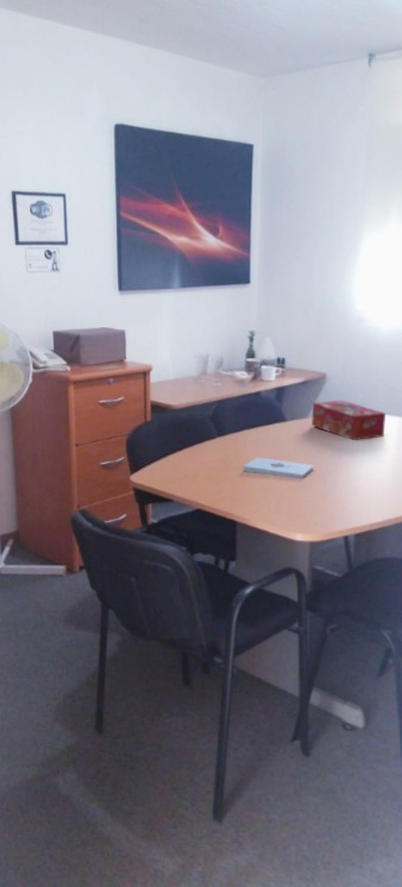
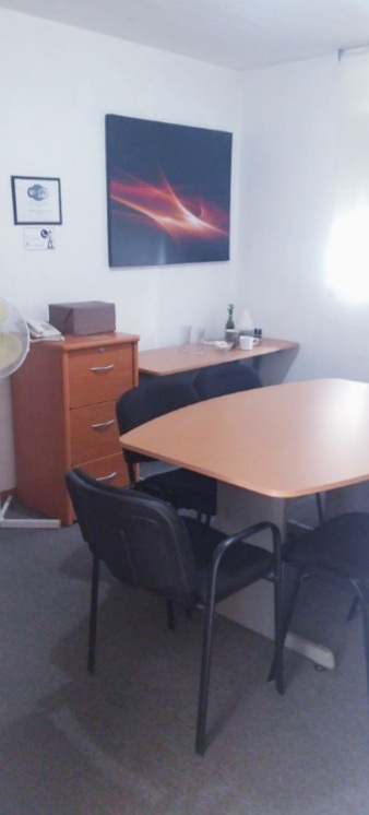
- notepad (278, 467)
- tissue box (347, 419)
